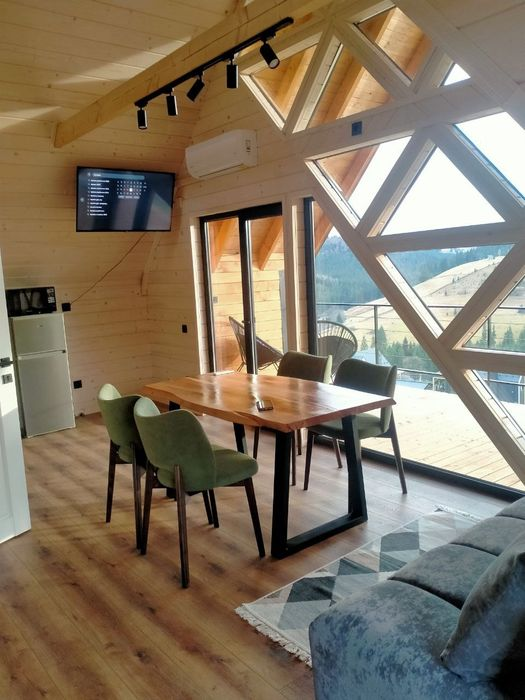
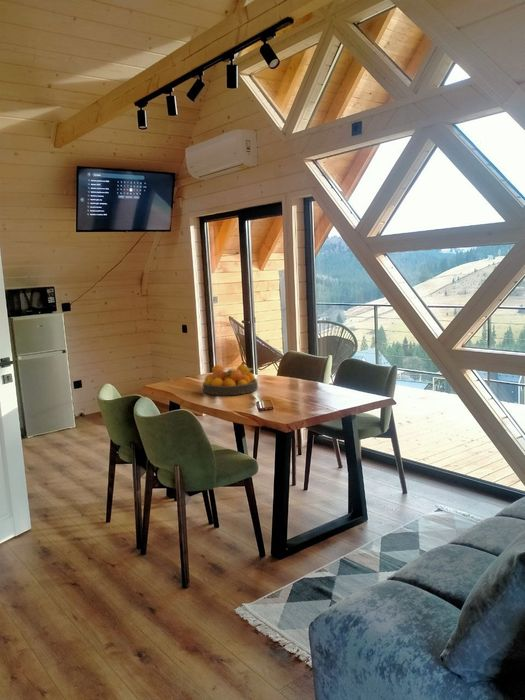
+ fruit bowl (229, 377)
